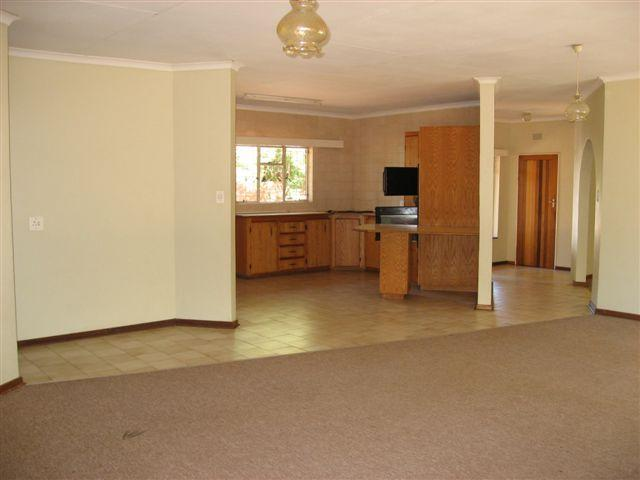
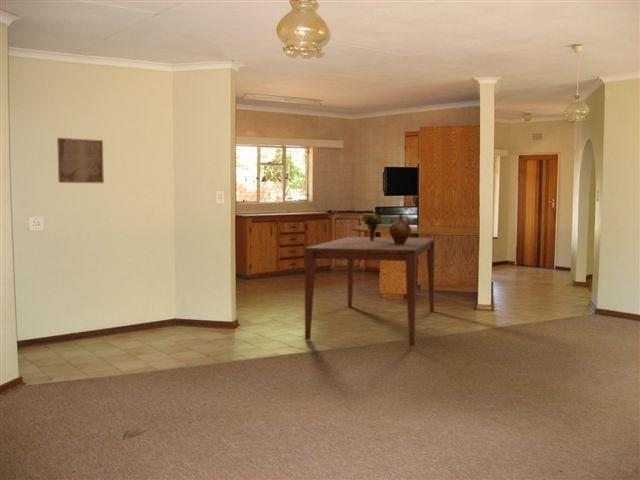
+ ceramic jug (400, 228)
+ wall art (81, 161)
+ dining table (353, 282)
+ bouquet (371, 226)
